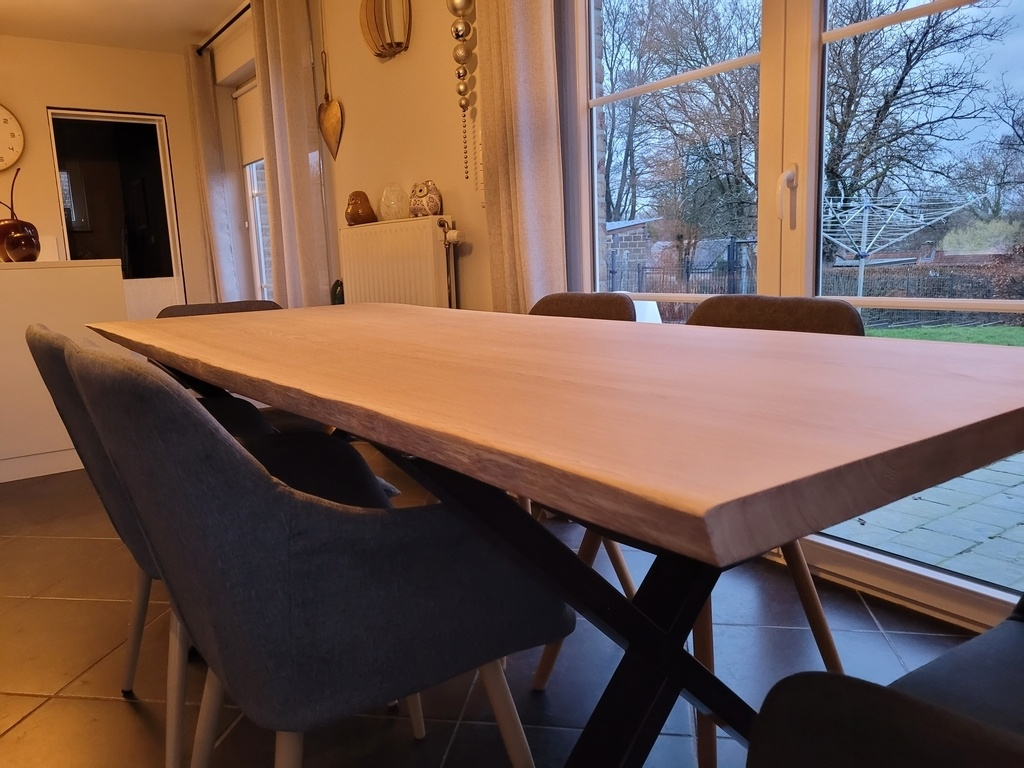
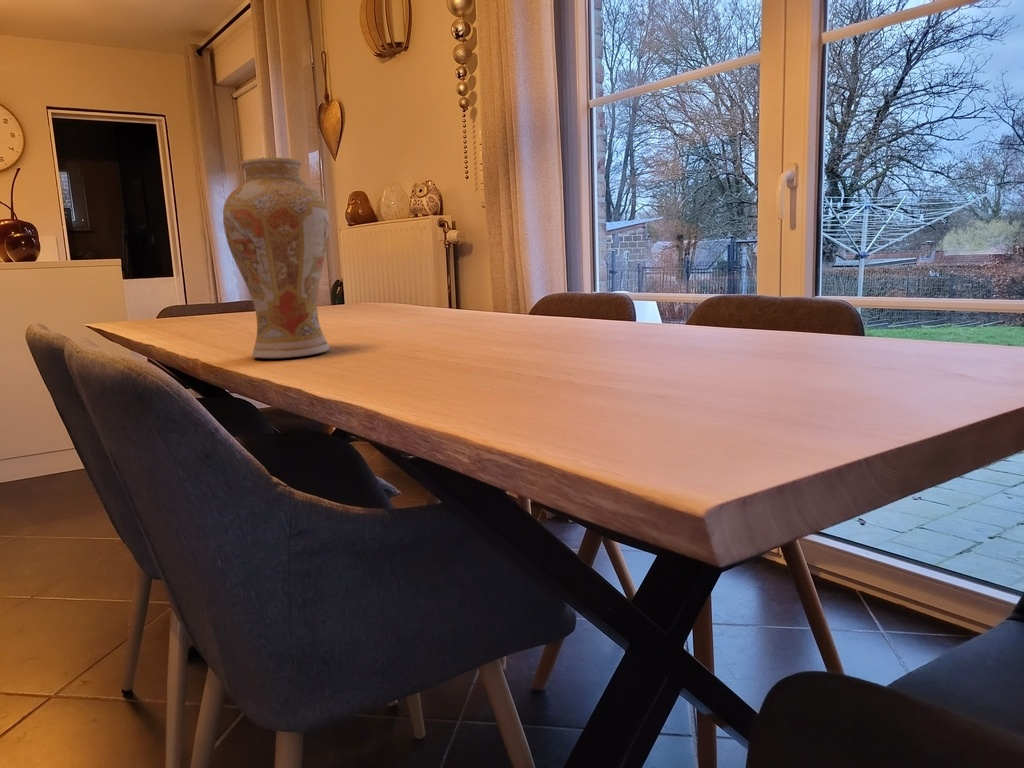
+ vase (280, 259)
